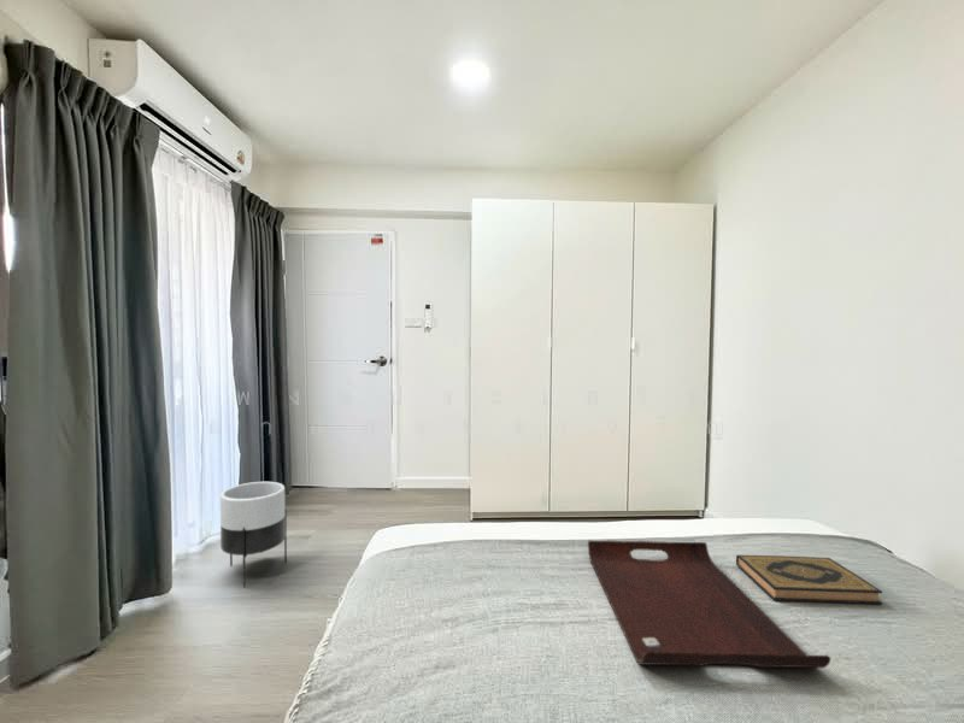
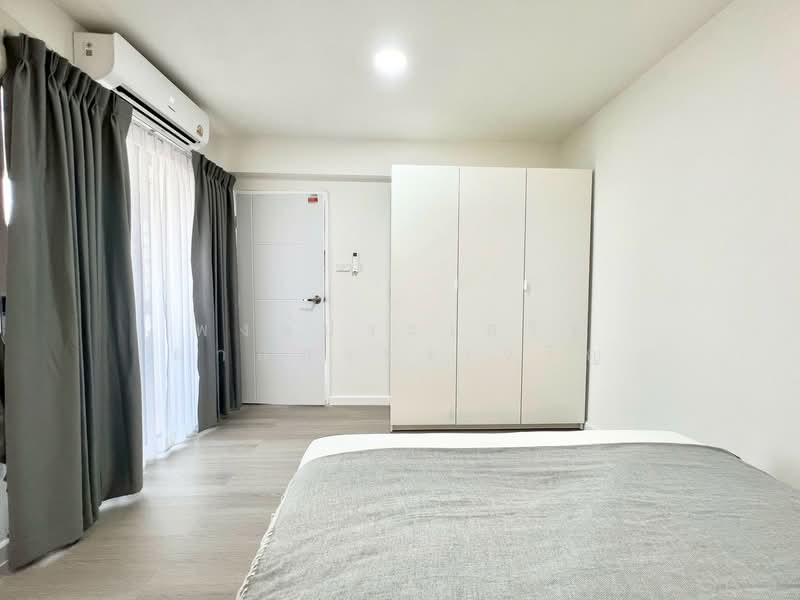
- serving tray (681, 594)
- hardback book (803, 576)
- planter (252, 530)
